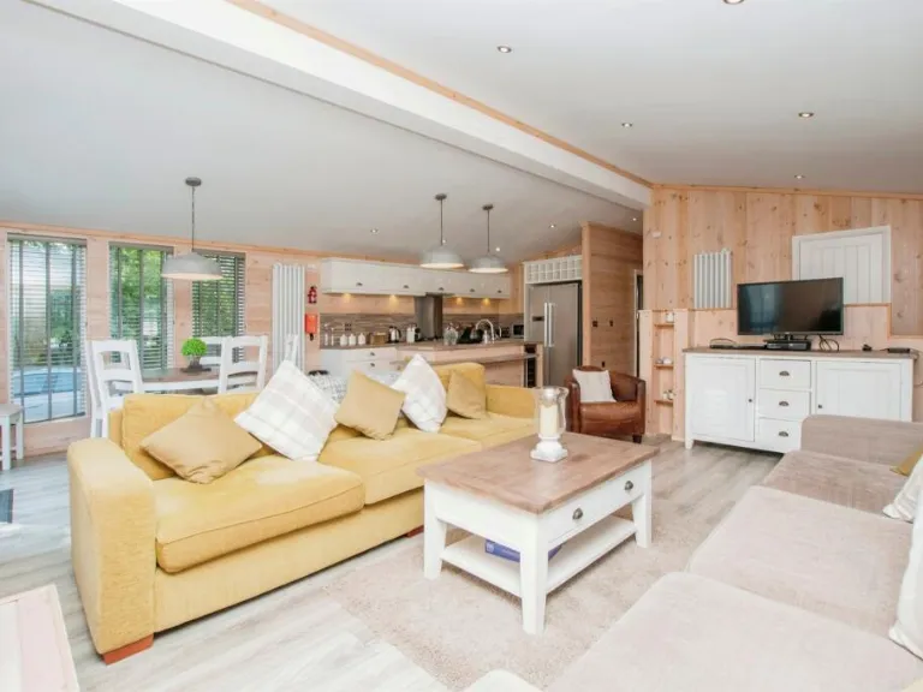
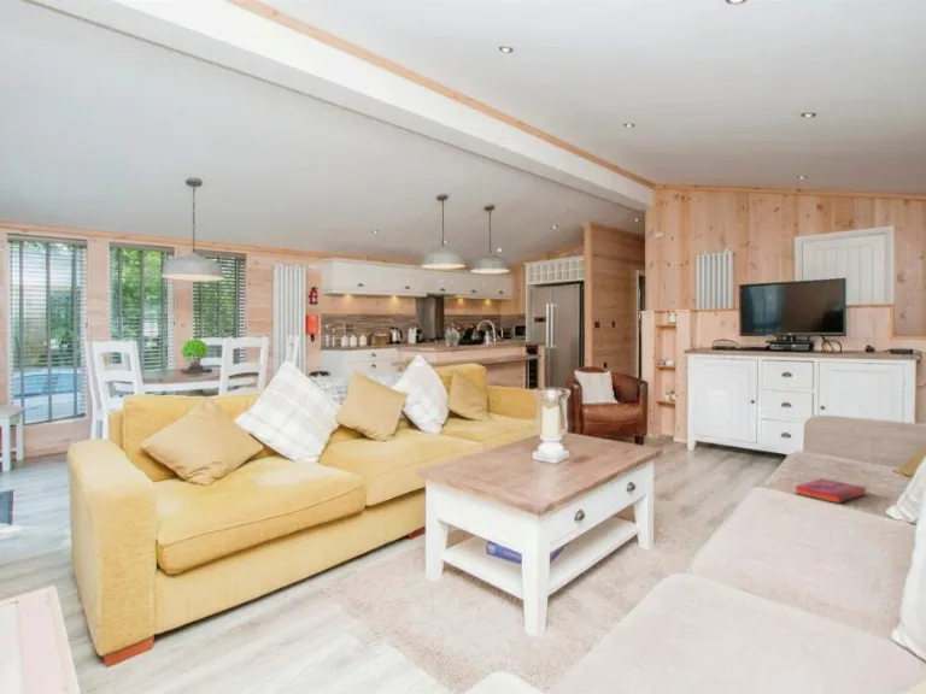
+ hardback book (830, 489)
